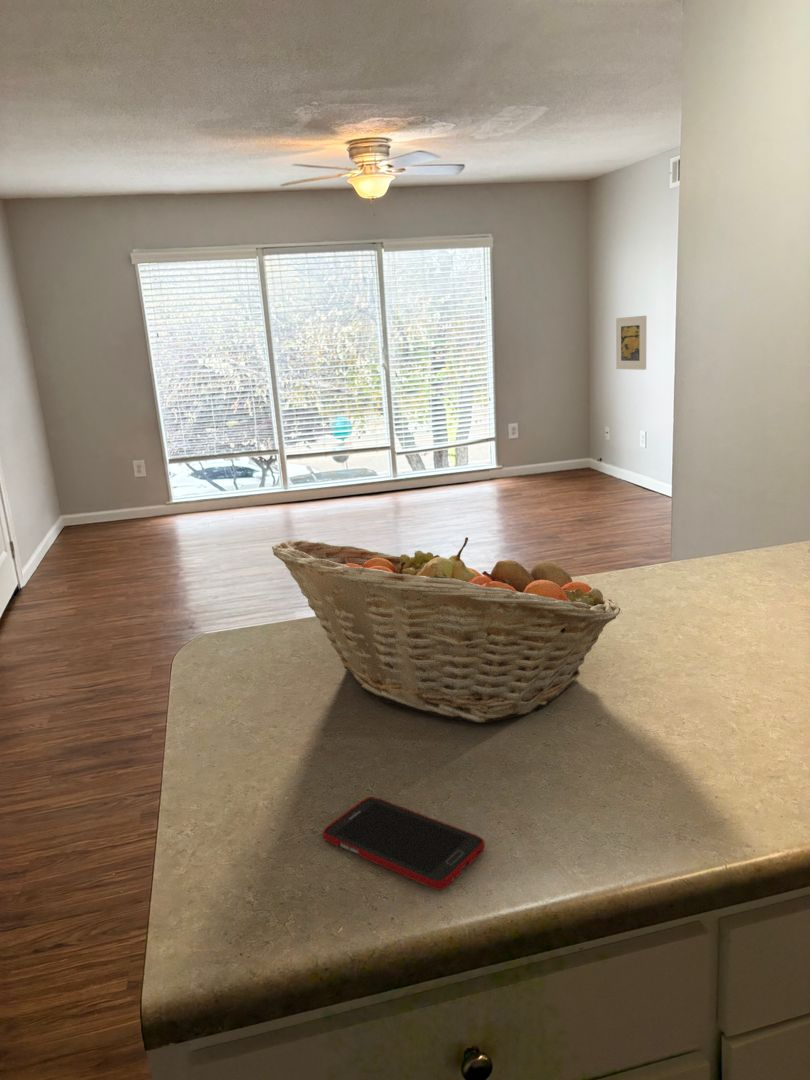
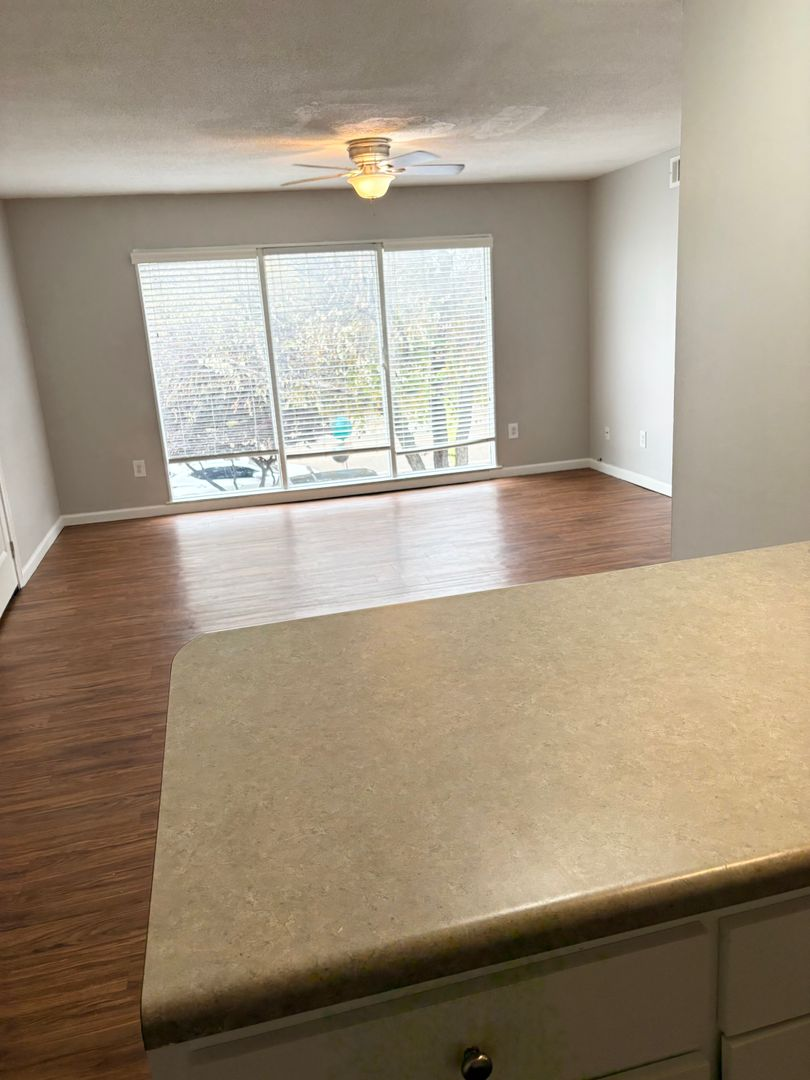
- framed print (630, 343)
- fruit basket (440, 603)
- cell phone (402, 839)
